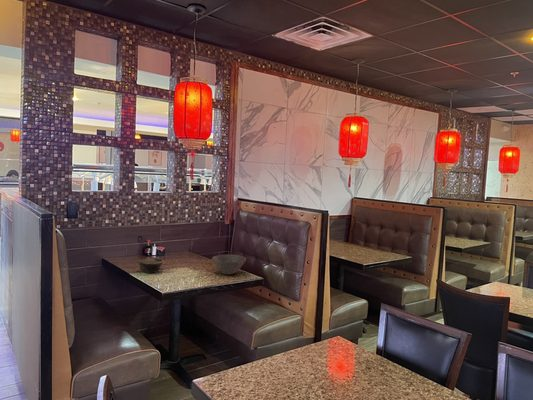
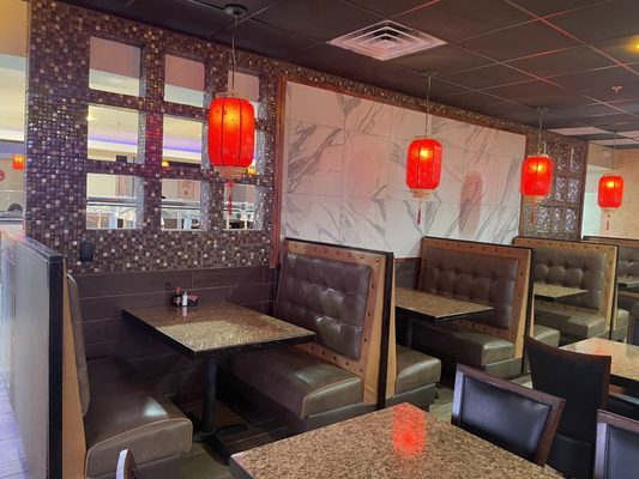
- bowl (150, 265)
- bowl (228, 265)
